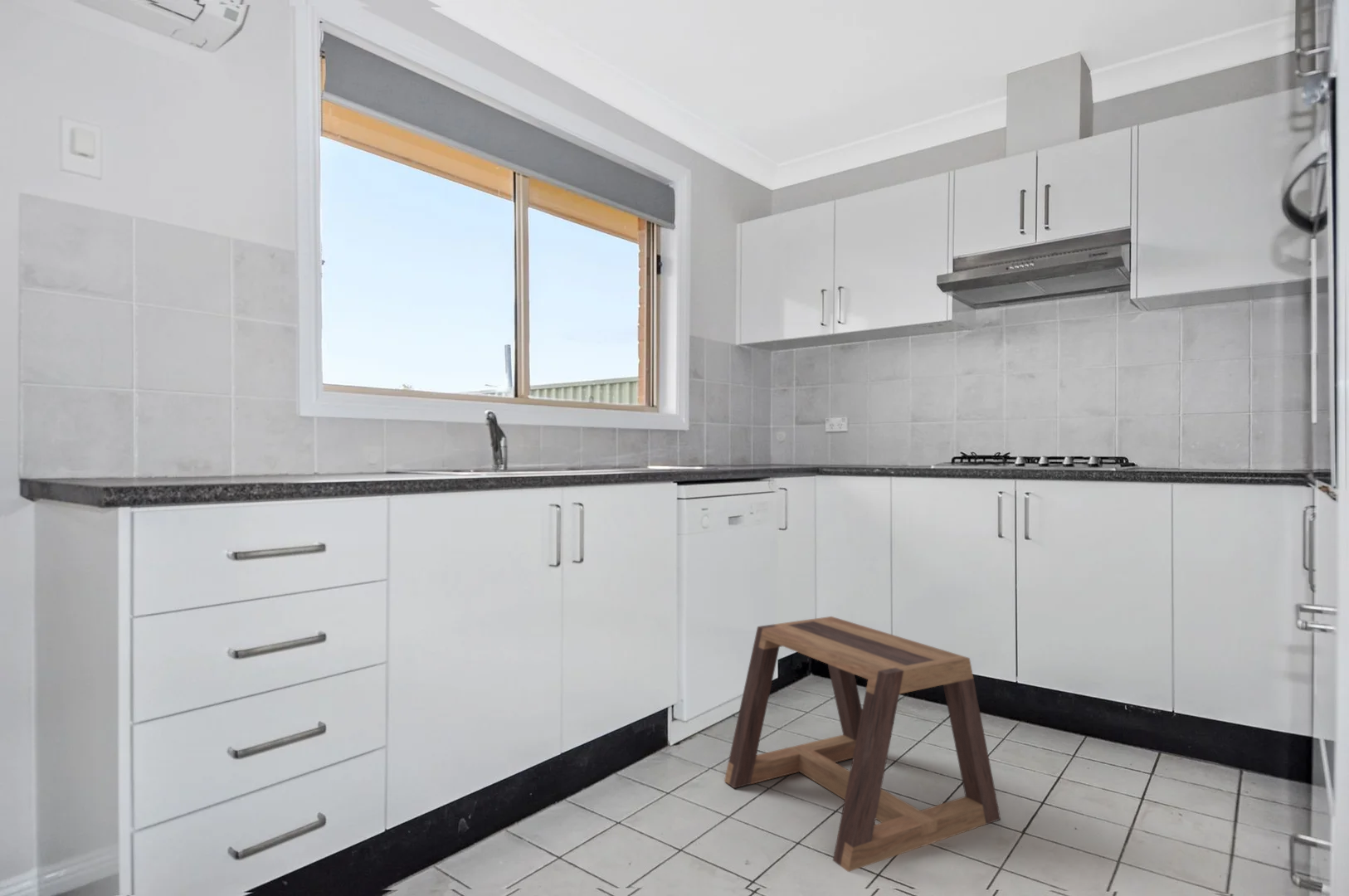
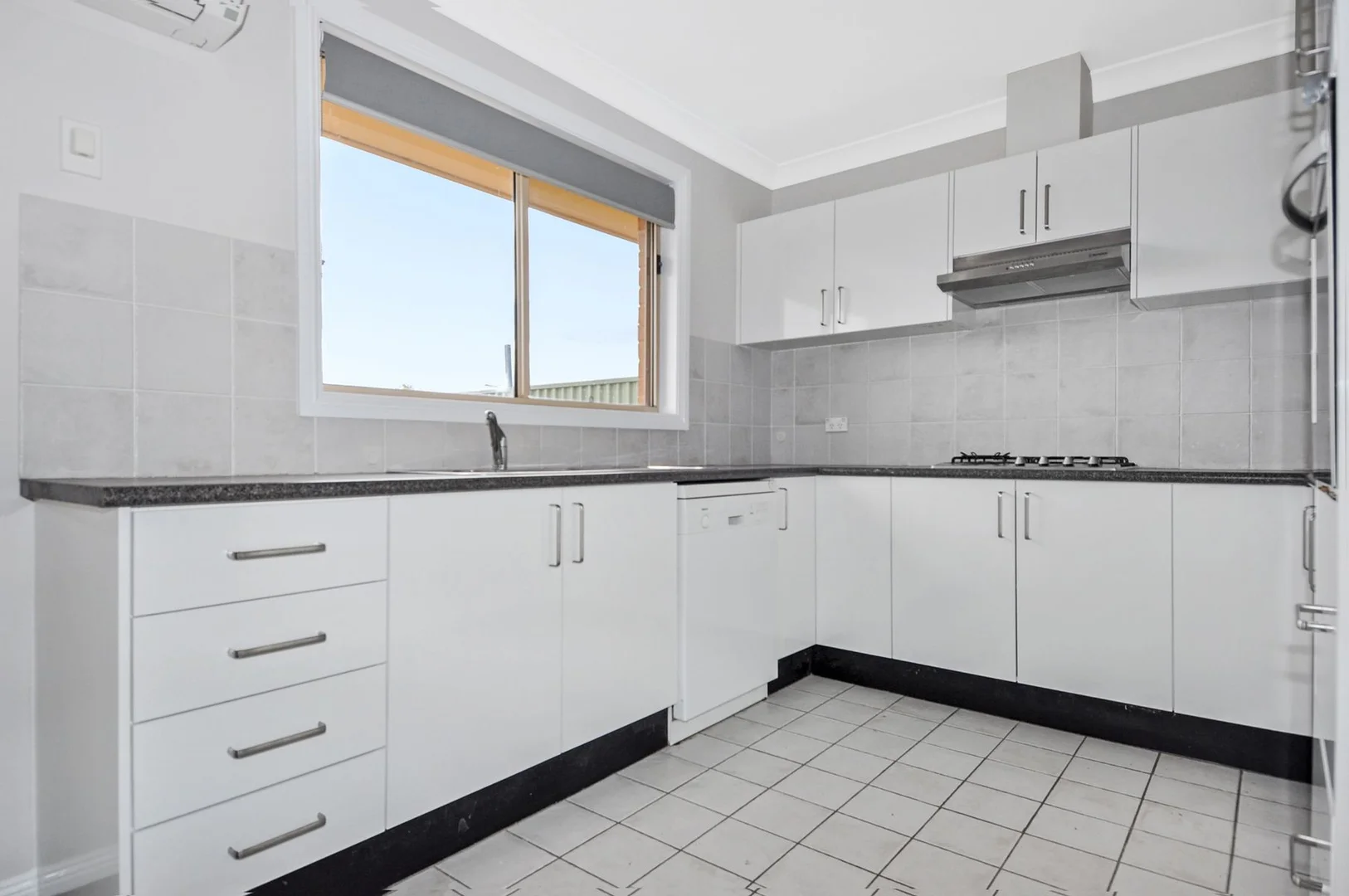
- stool (855, 719)
